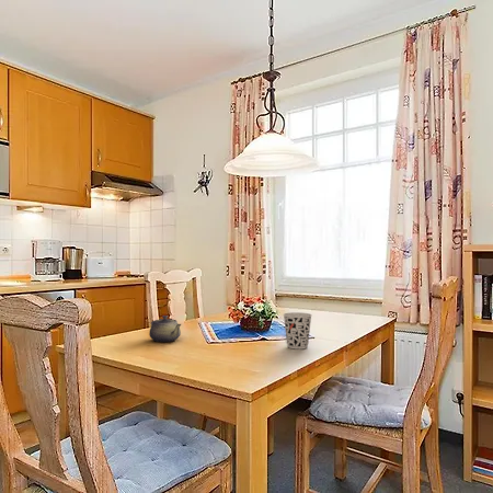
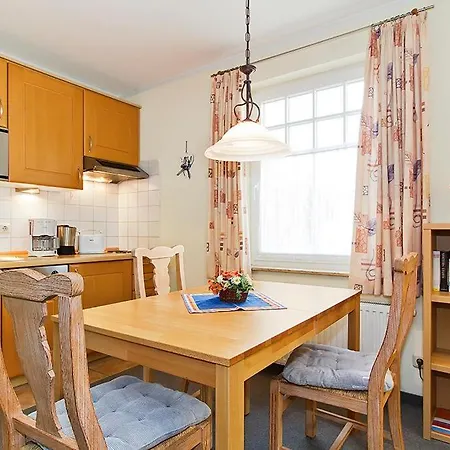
- cup (297, 330)
- teapot (165, 328)
